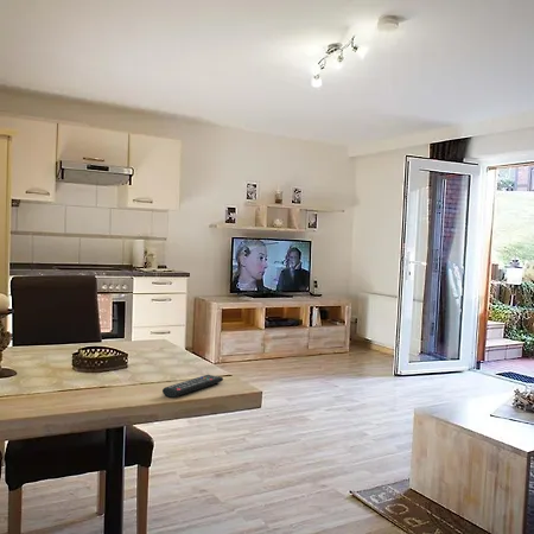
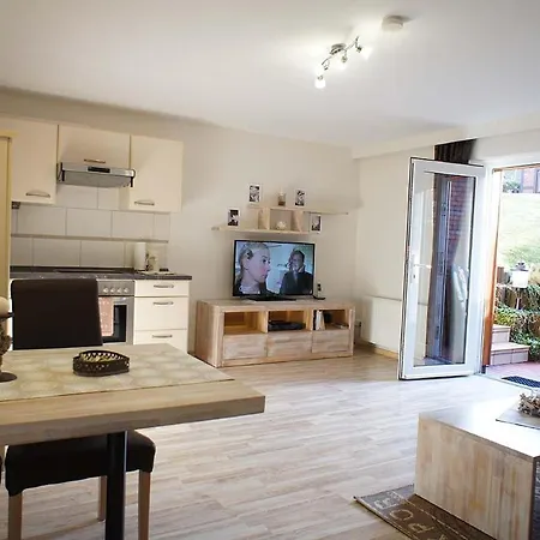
- remote control (193, 384)
